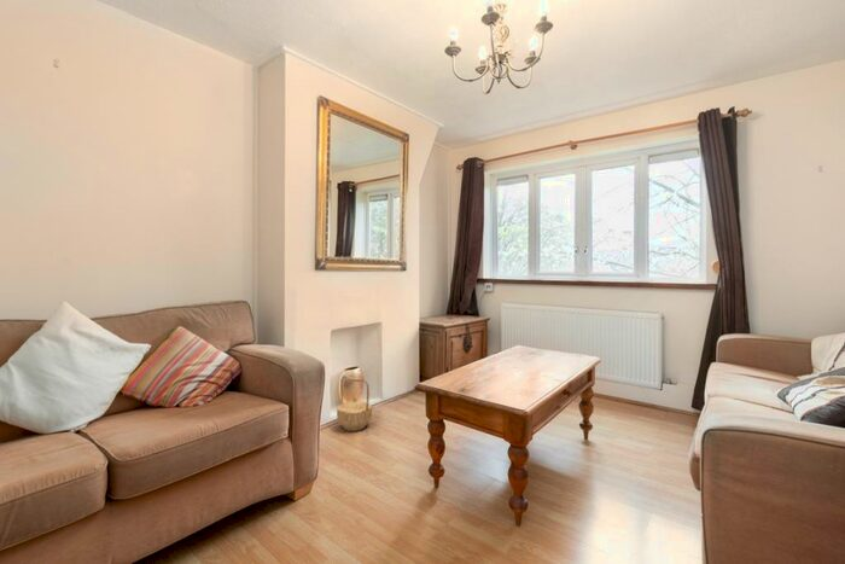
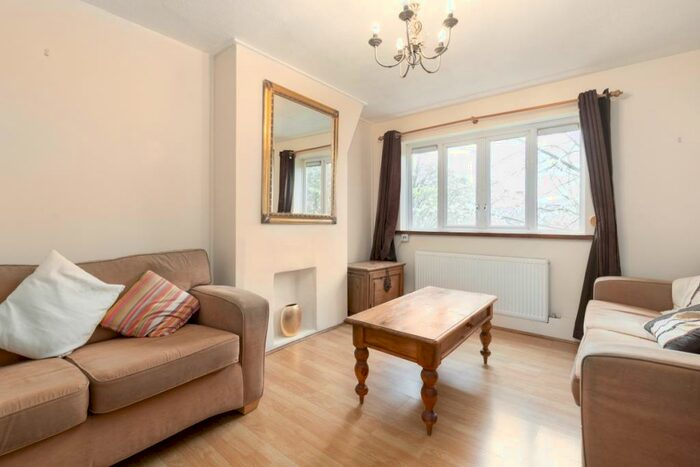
- basket (354, 401)
